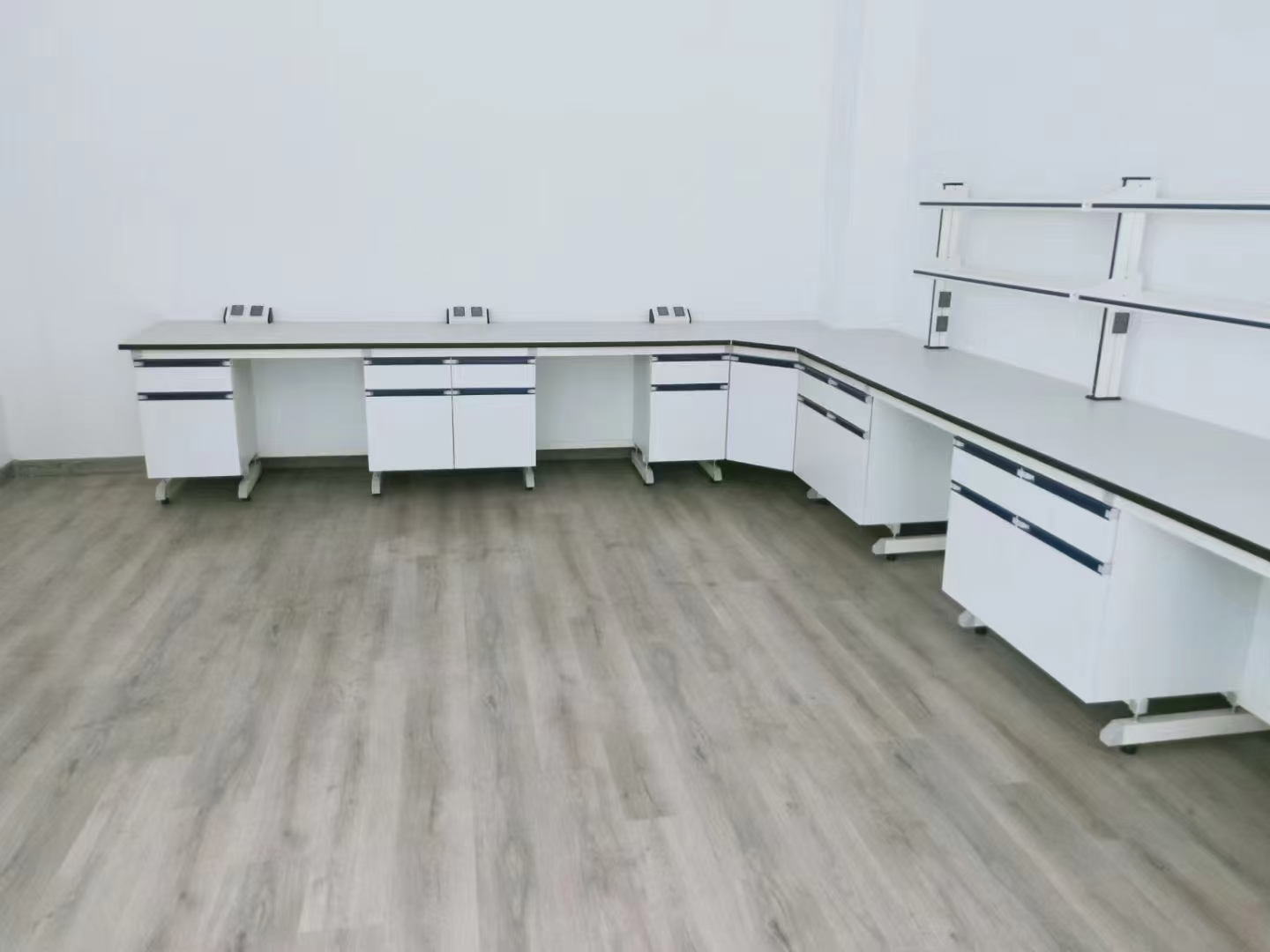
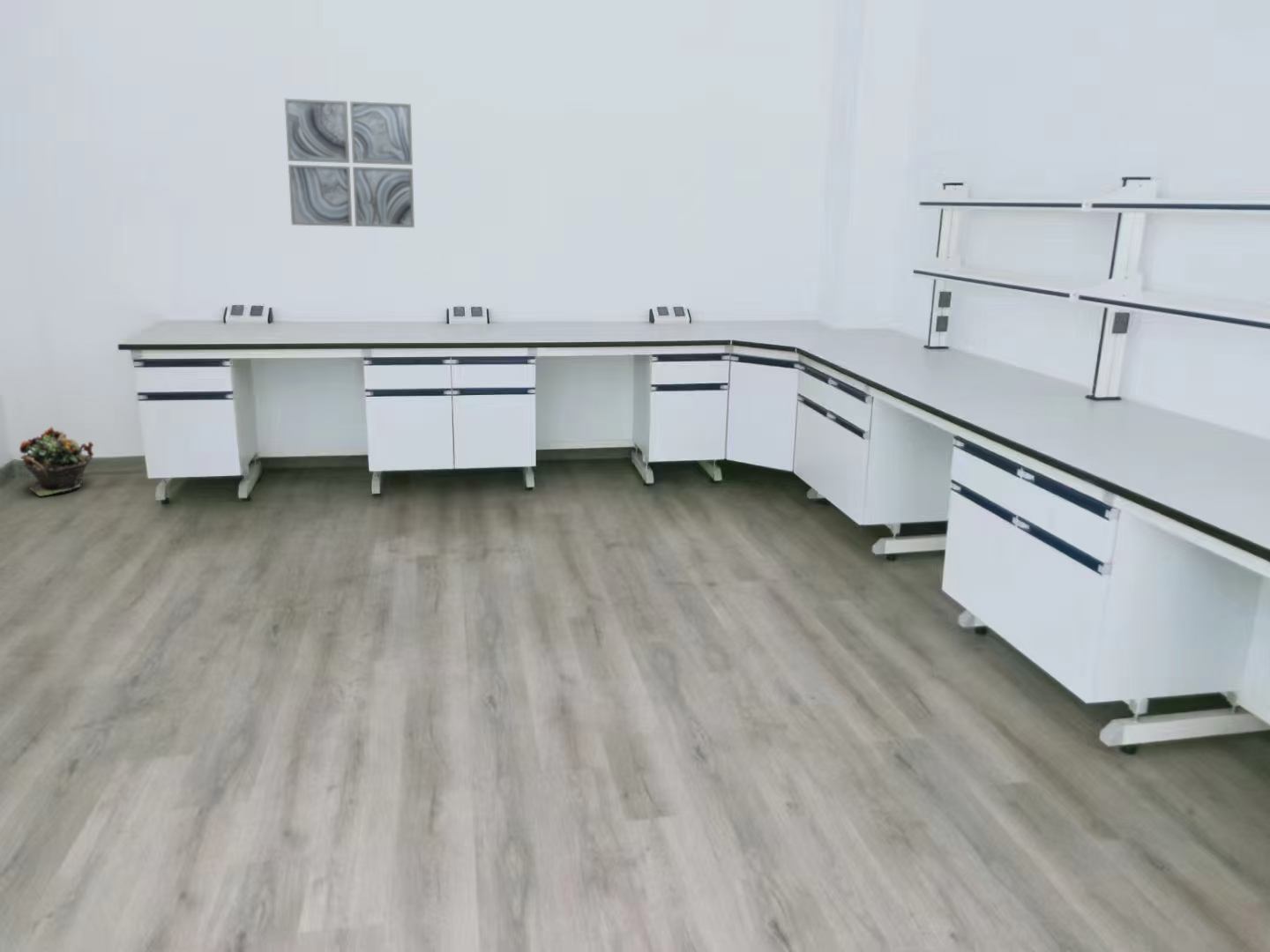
+ potted plant (60, 457)
+ wall art (349, 167)
